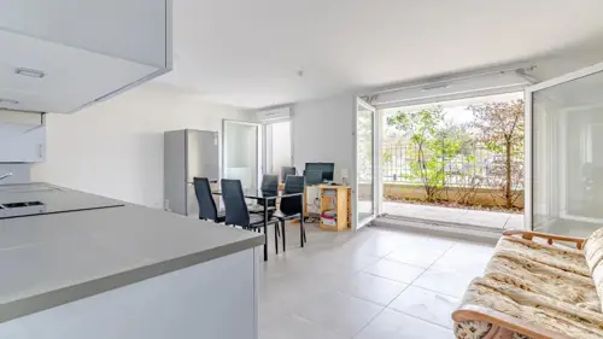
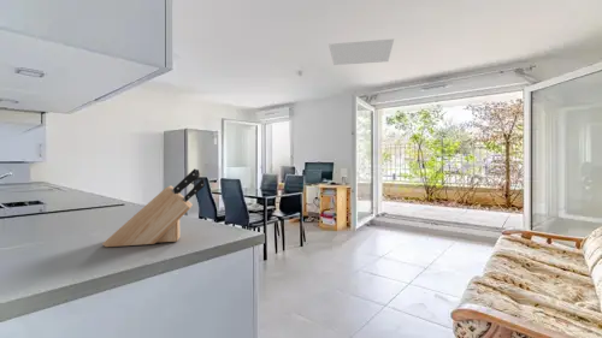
+ ceiling light (360, 51)
+ knife block (158, 204)
